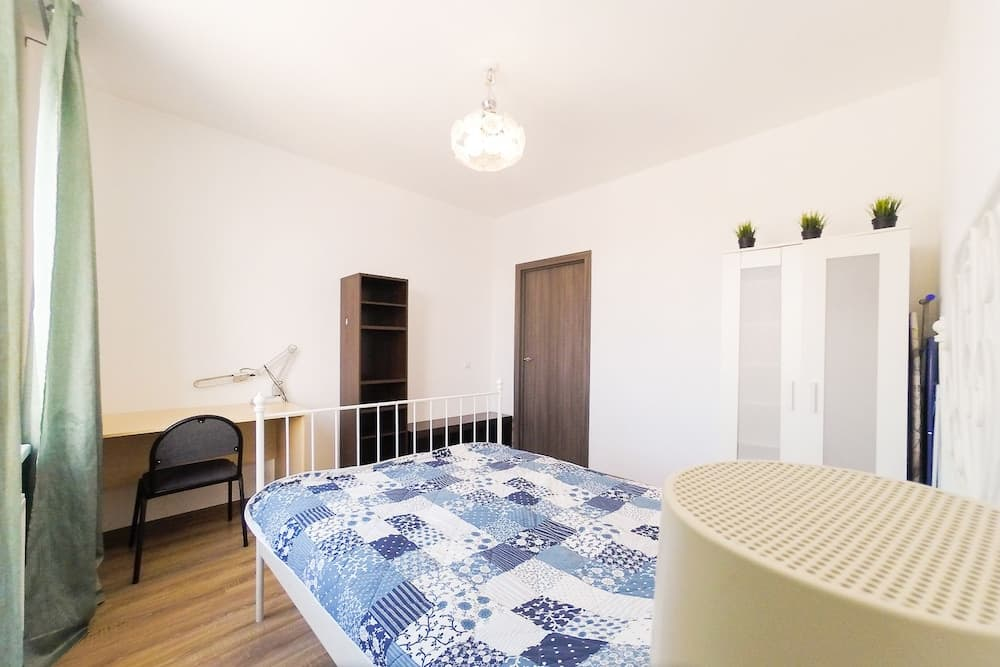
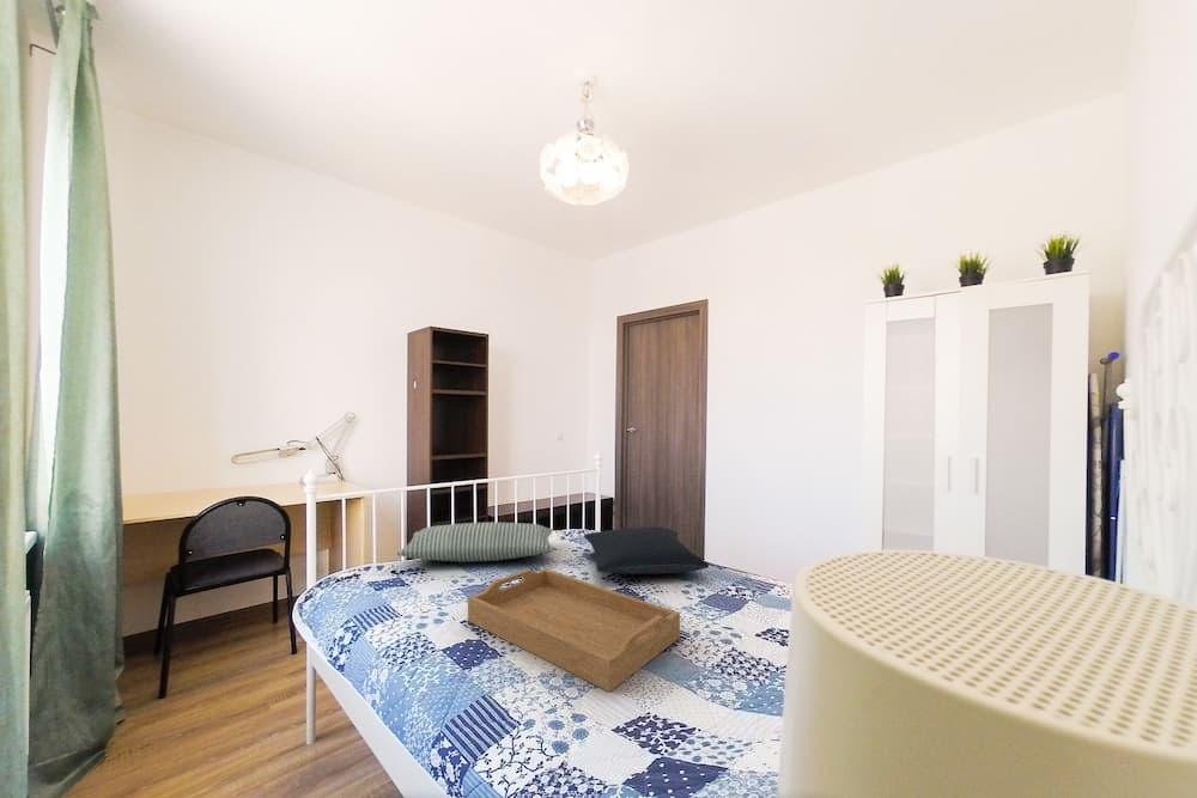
+ serving tray (570, 613)
+ pillow (480, 541)
+ pillow (640, 549)
